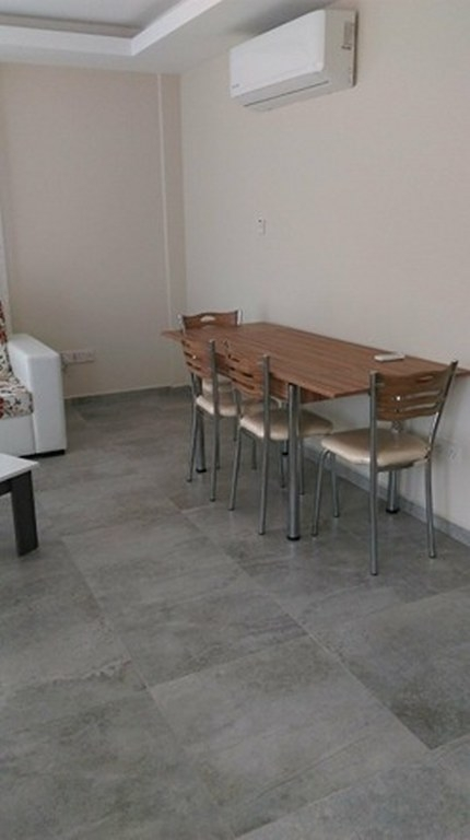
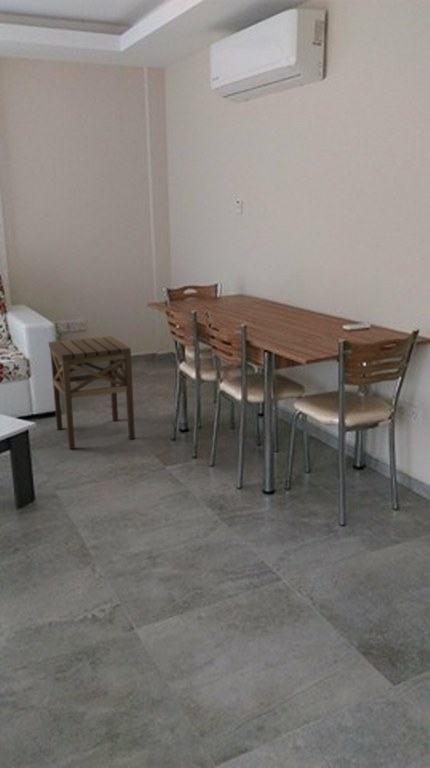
+ side table (91, 389)
